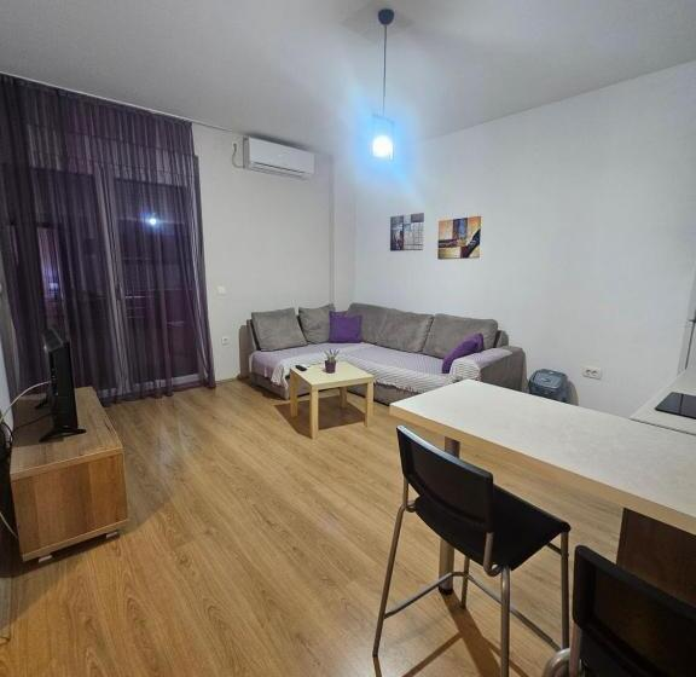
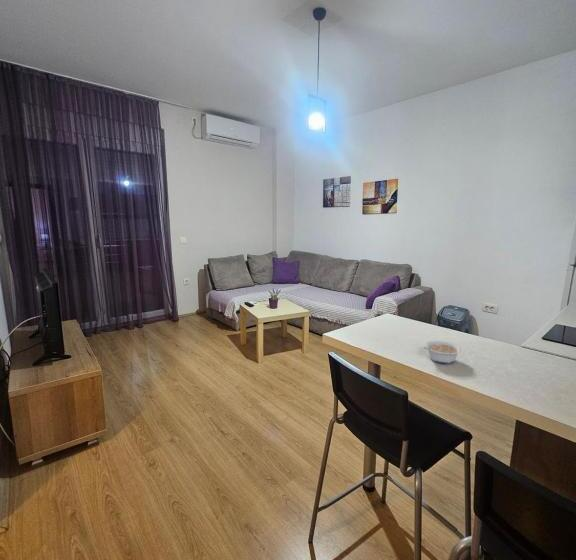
+ legume (442, 352)
